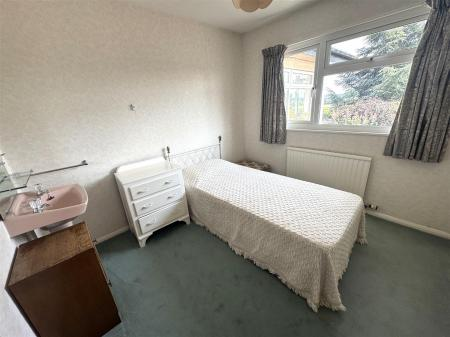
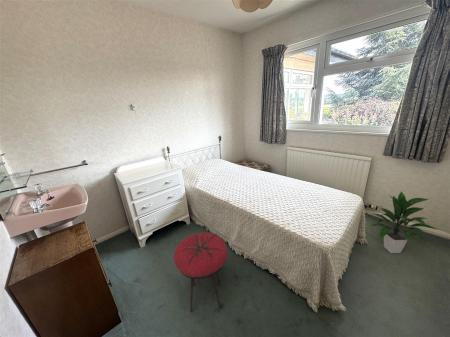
+ stool (203, 272)
+ indoor plant (398, 222)
